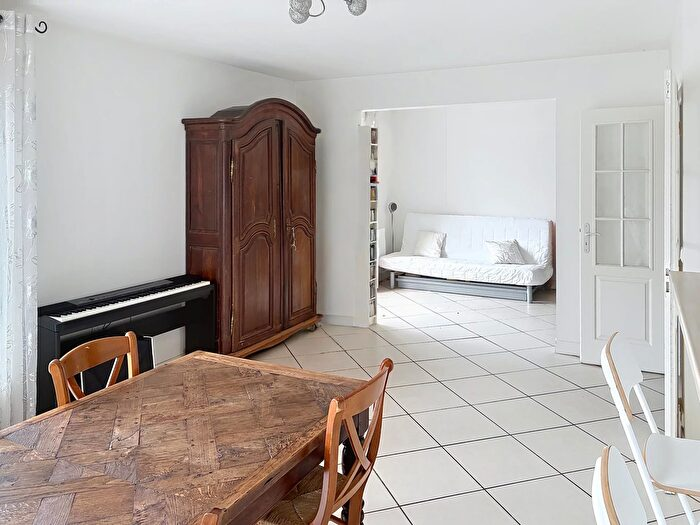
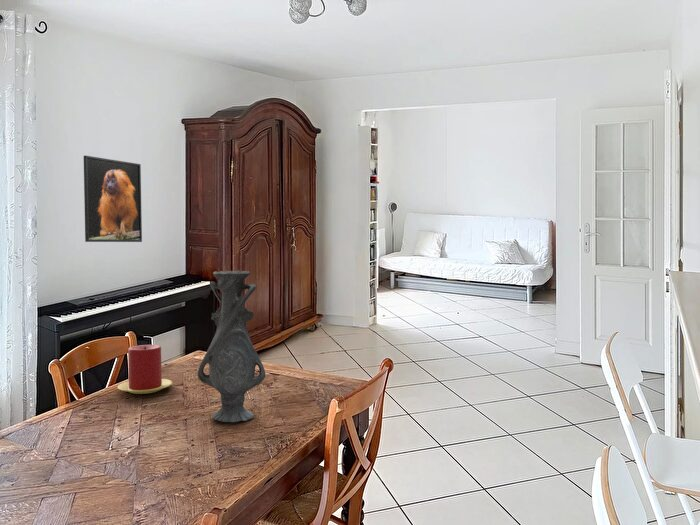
+ vase (231, 344)
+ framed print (114, 201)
+ candle (145, 368)
